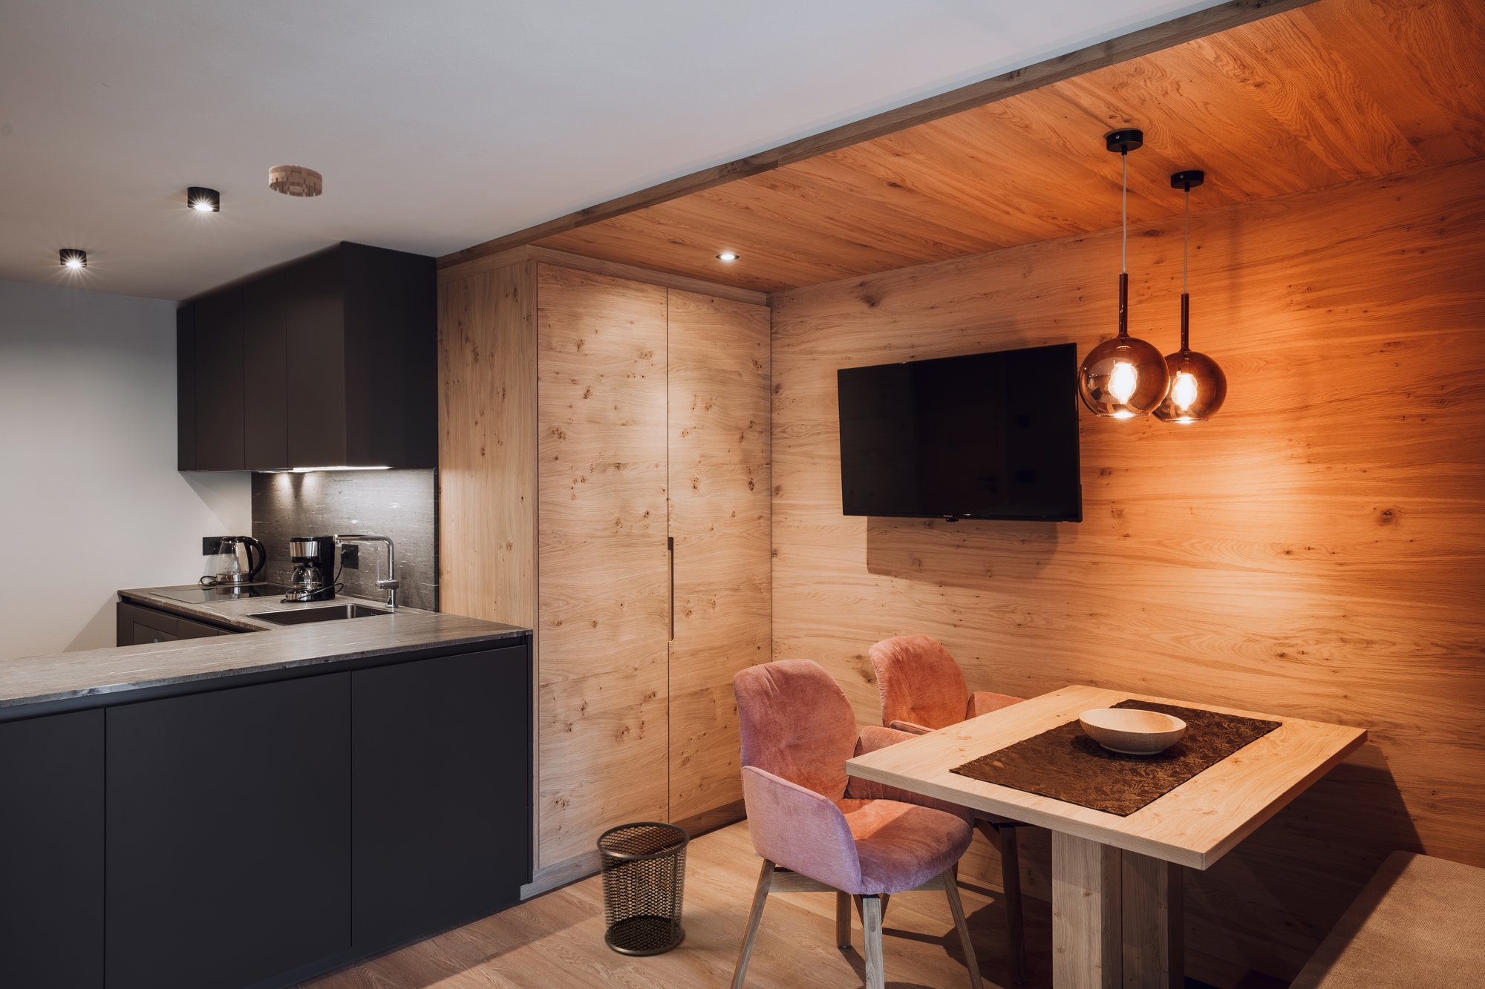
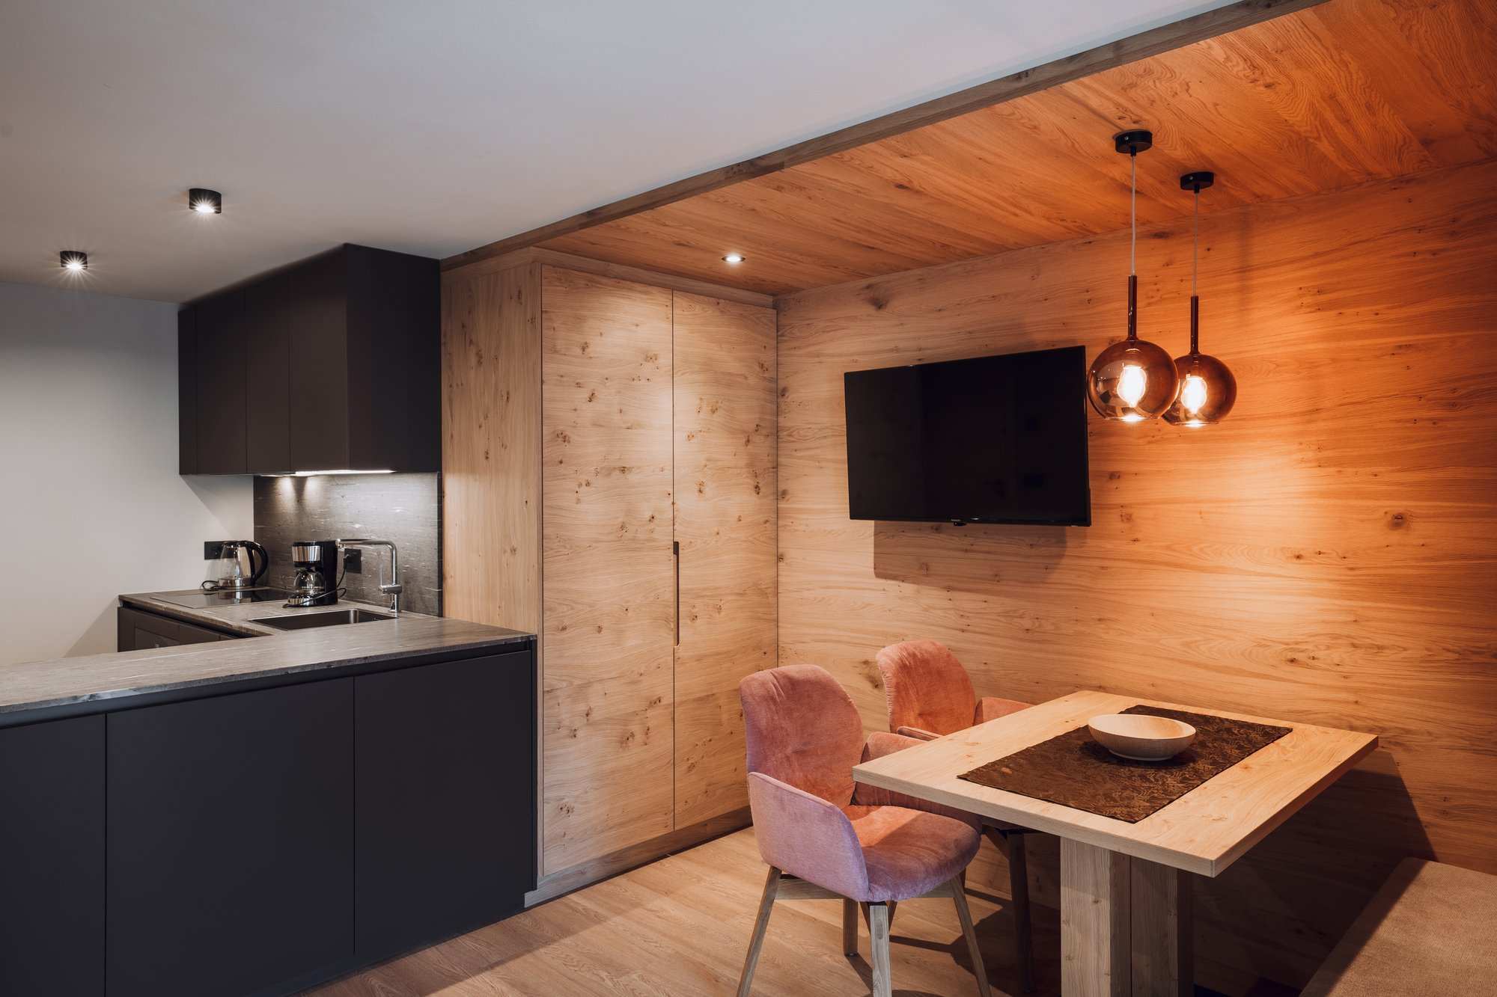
- trash can (644, 886)
- smoke detector (296, 180)
